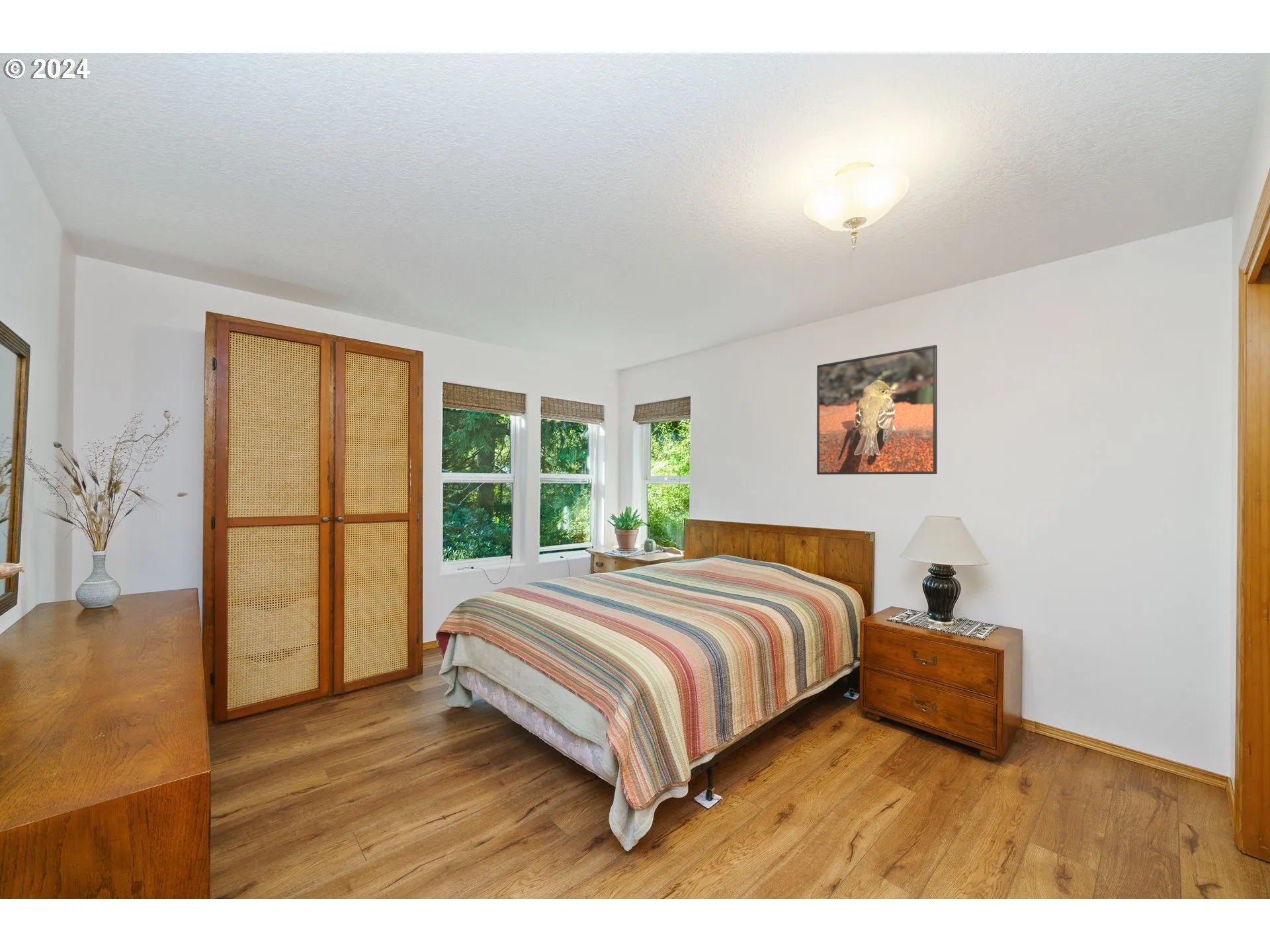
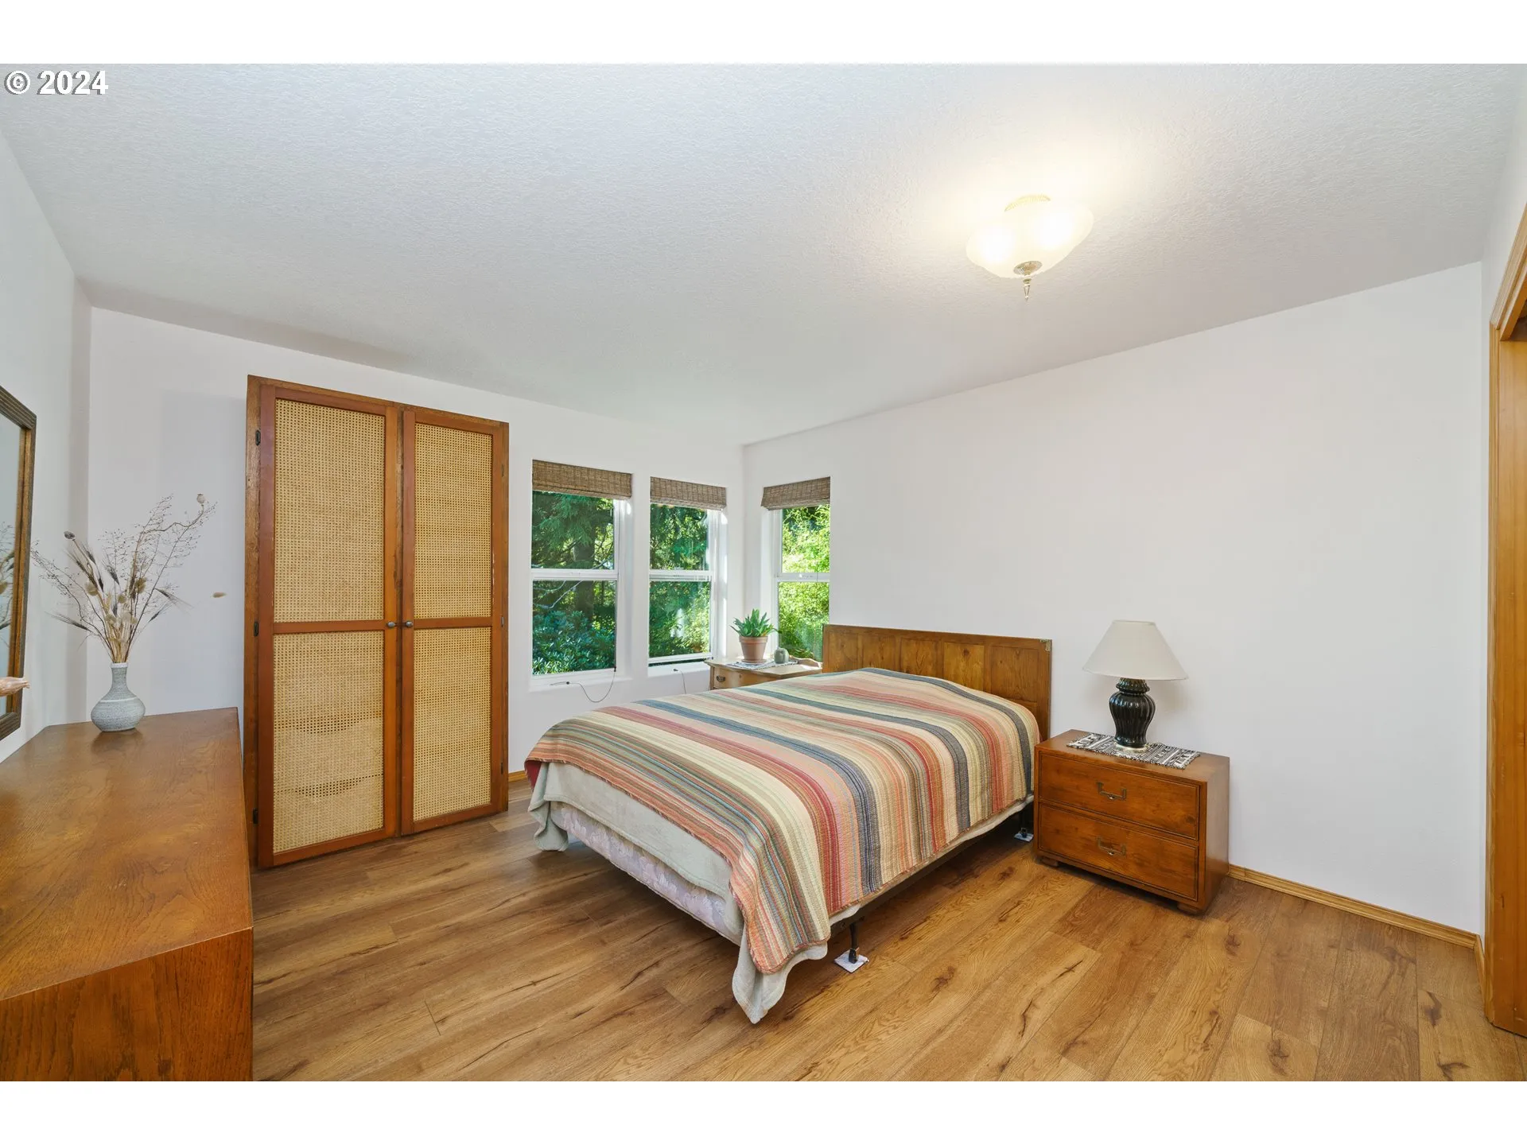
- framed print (872, 415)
